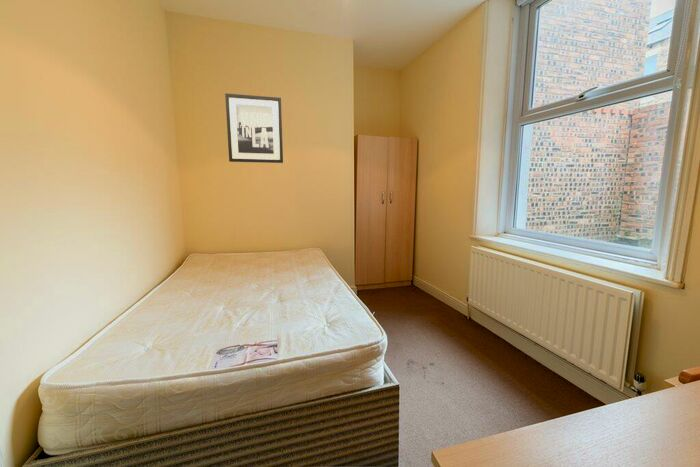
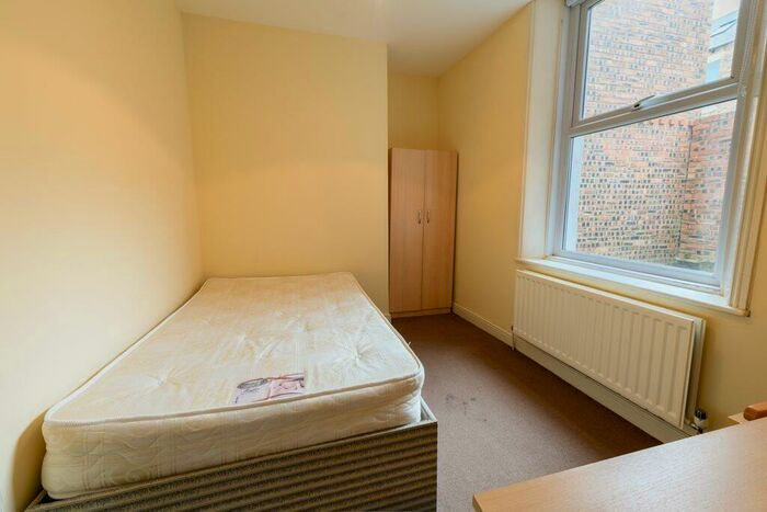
- wall art (255, 129)
